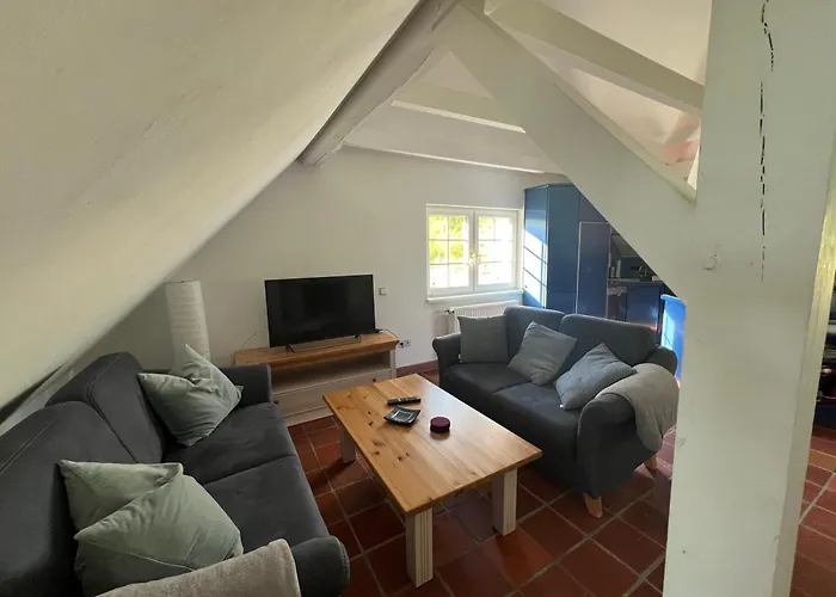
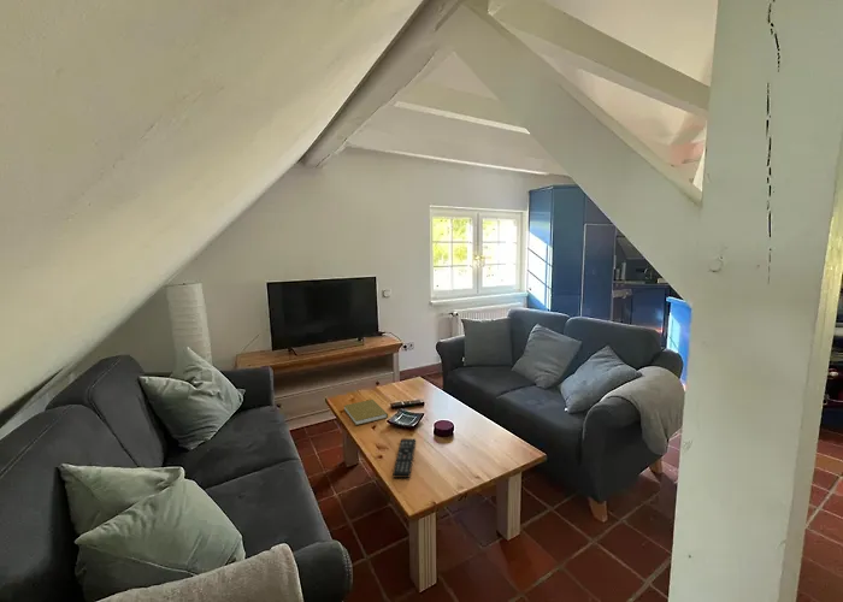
+ book (365, 411)
+ remote control (405, 455)
